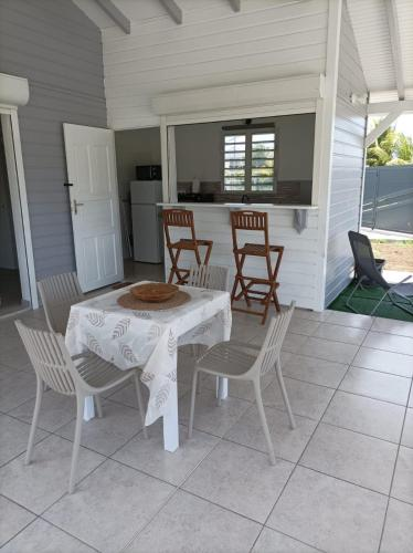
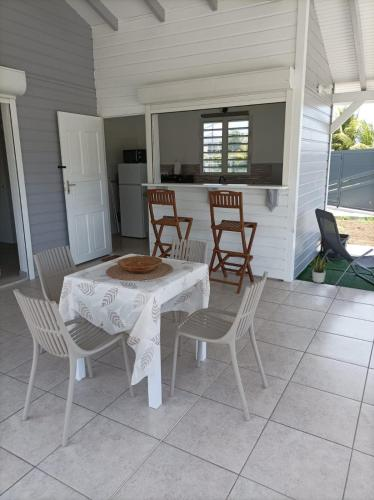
+ potted plant (319, 267)
